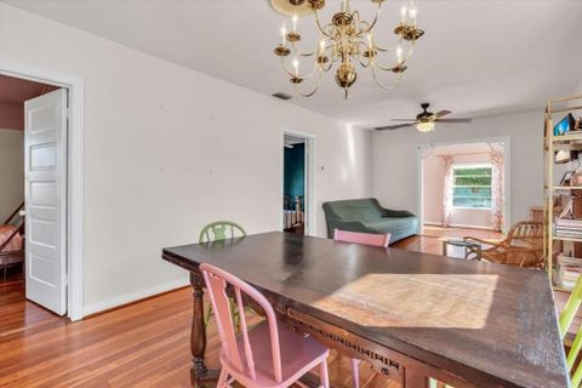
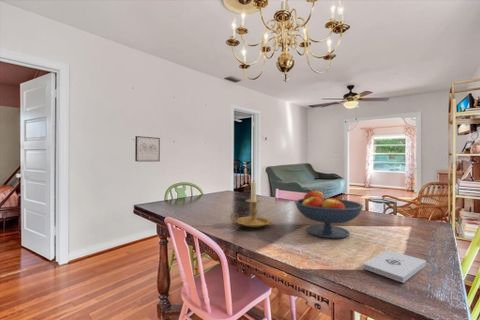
+ wall art (147, 149)
+ candle holder (253, 202)
+ notepad (394, 264)
+ fruit bowl (327, 212)
